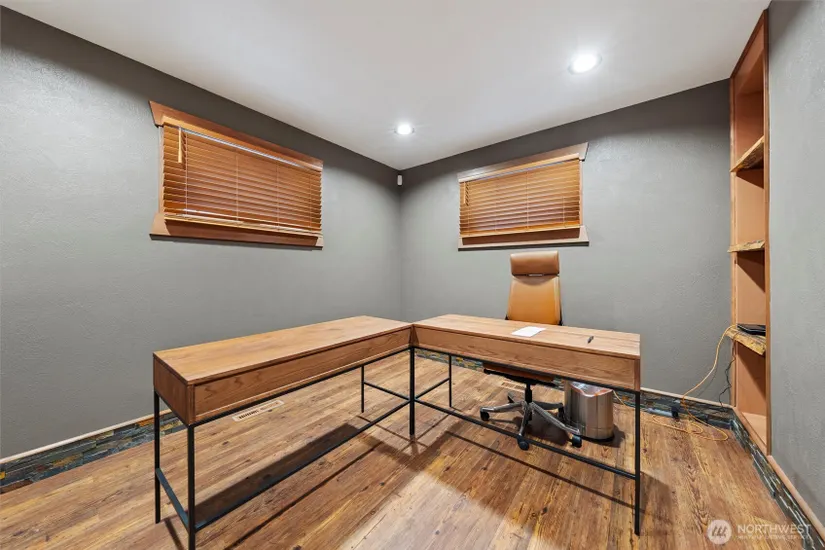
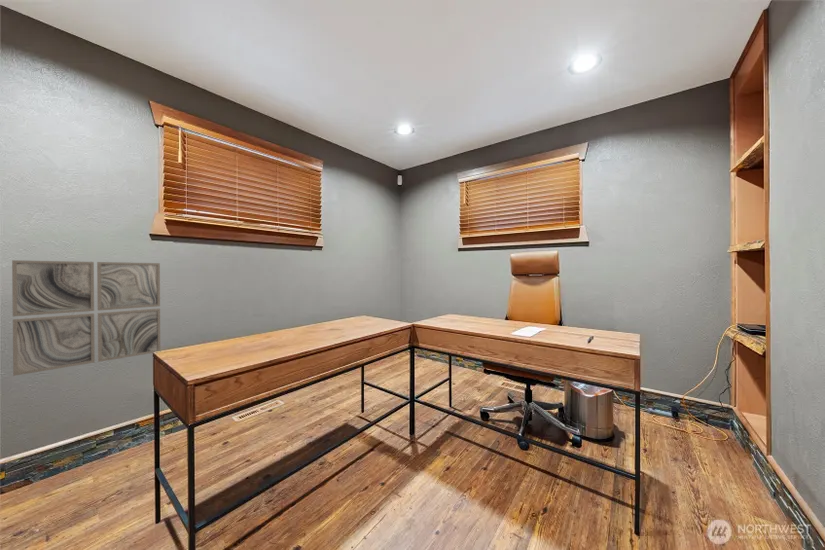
+ wall art (93, 310)
